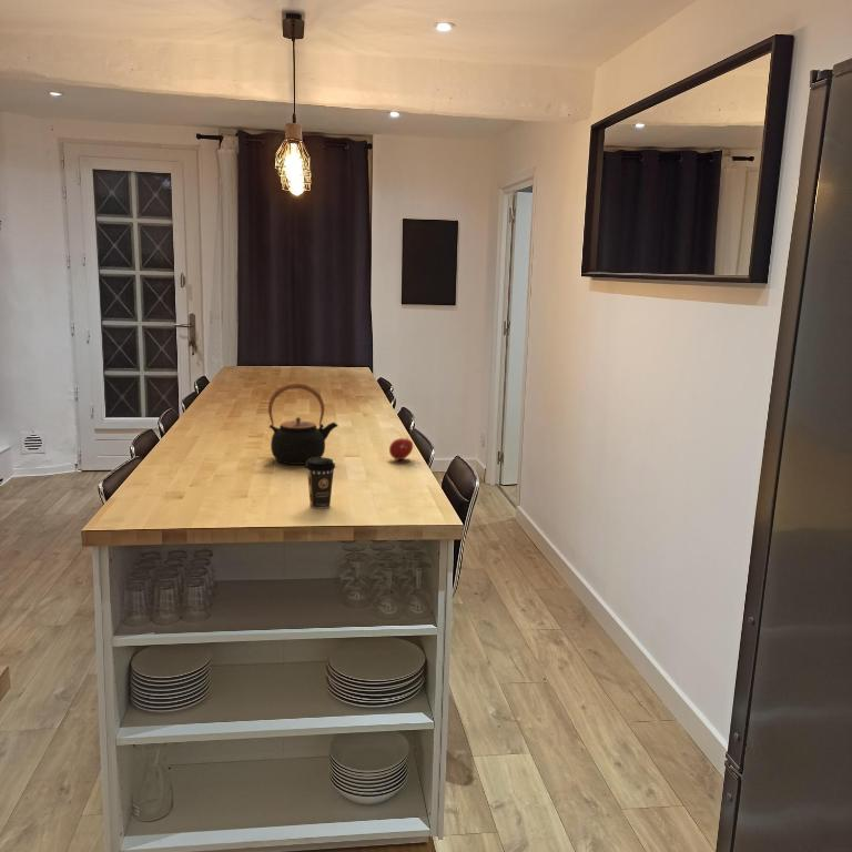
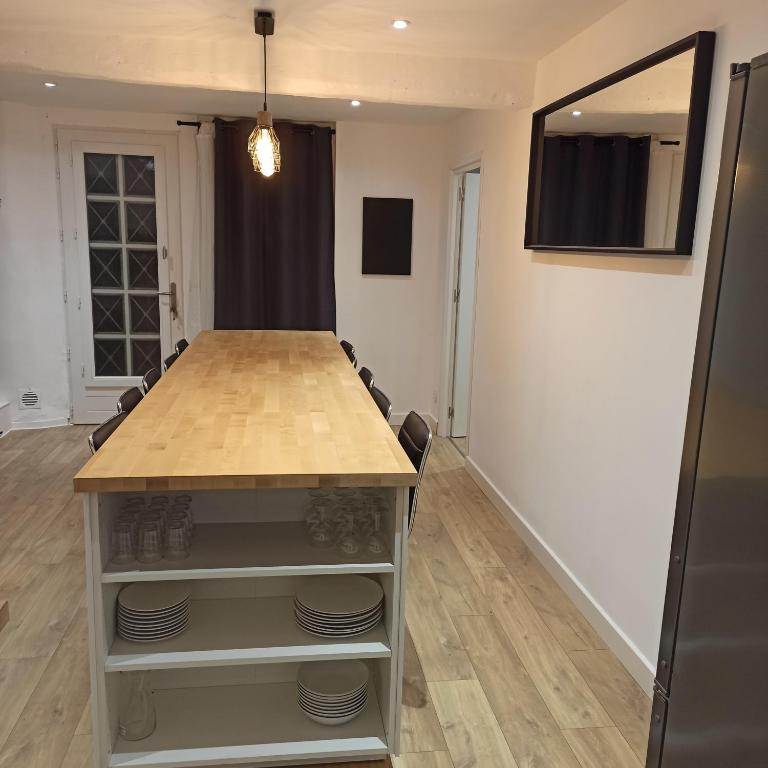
- fruit (400, 447)
- teapot (303, 422)
- coffee cup (320, 483)
